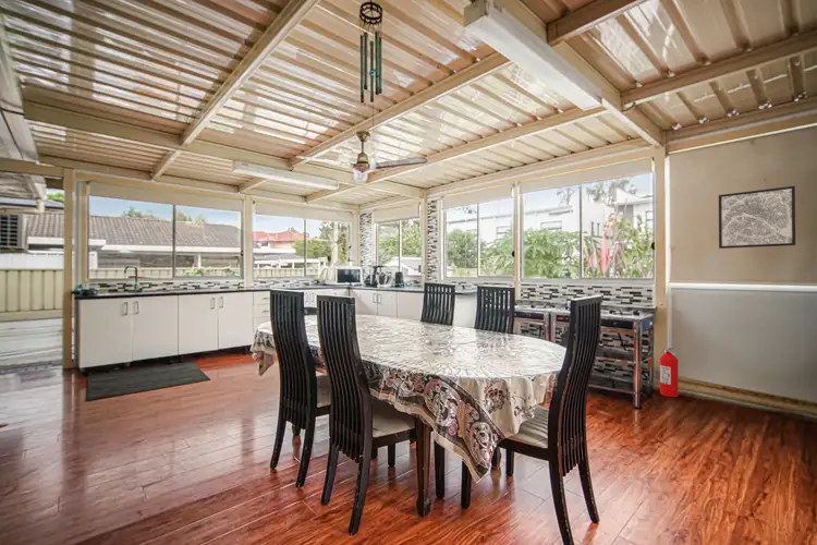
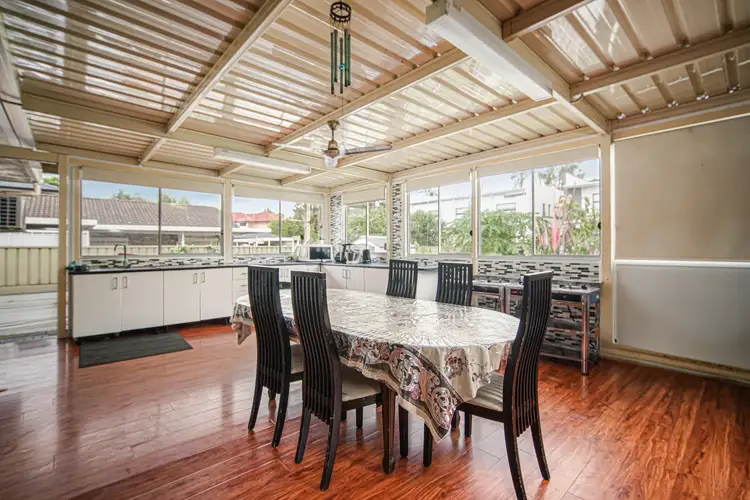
- fire extinguisher (669, 370)
- wall art (755, 218)
